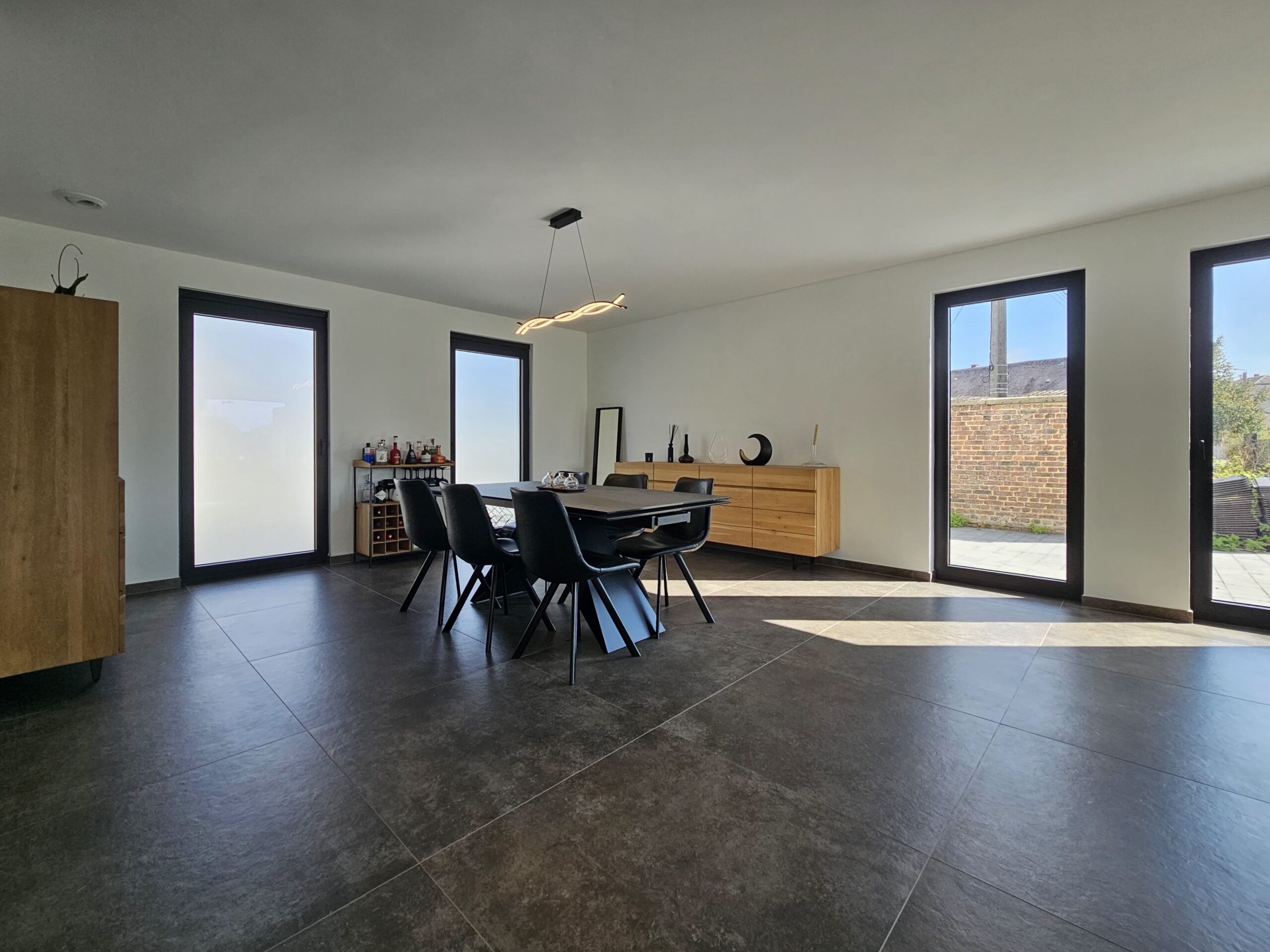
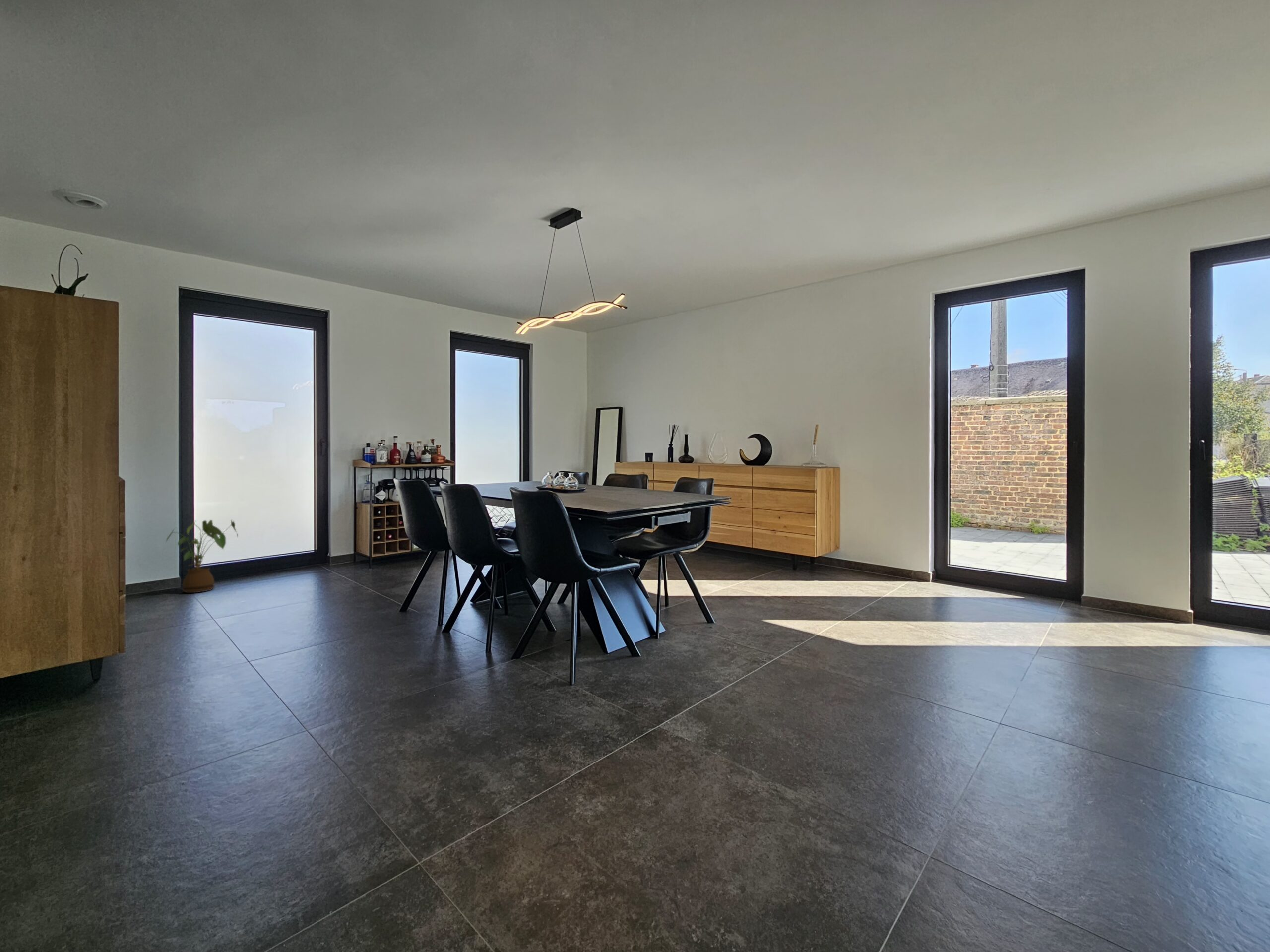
+ house plant (204, 555)
